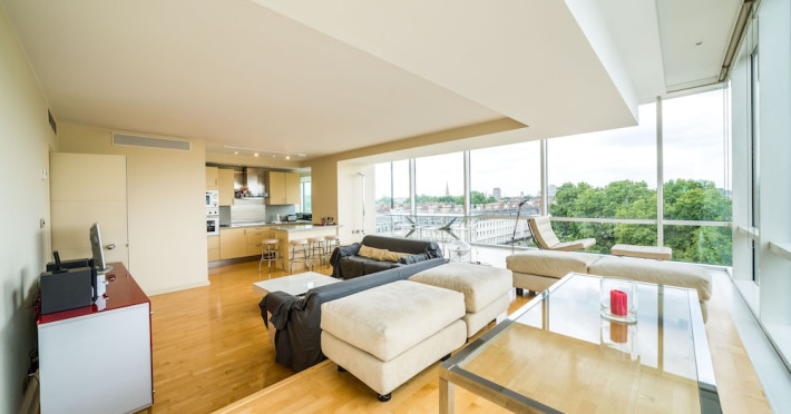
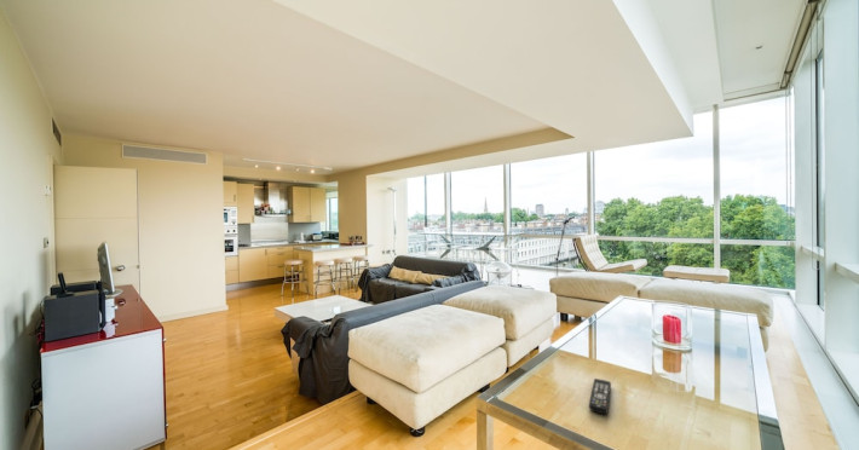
+ remote control (600, 394)
